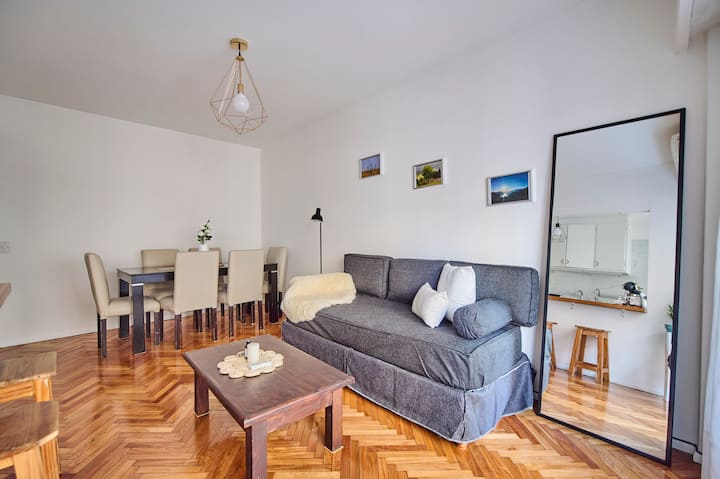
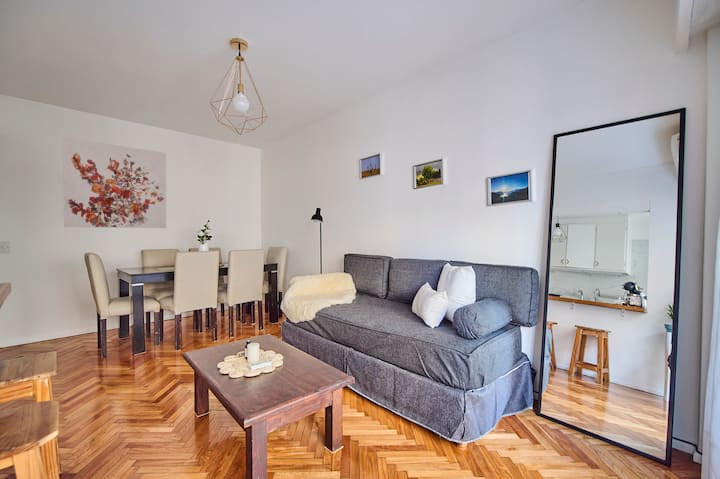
+ wall art (118, 187)
